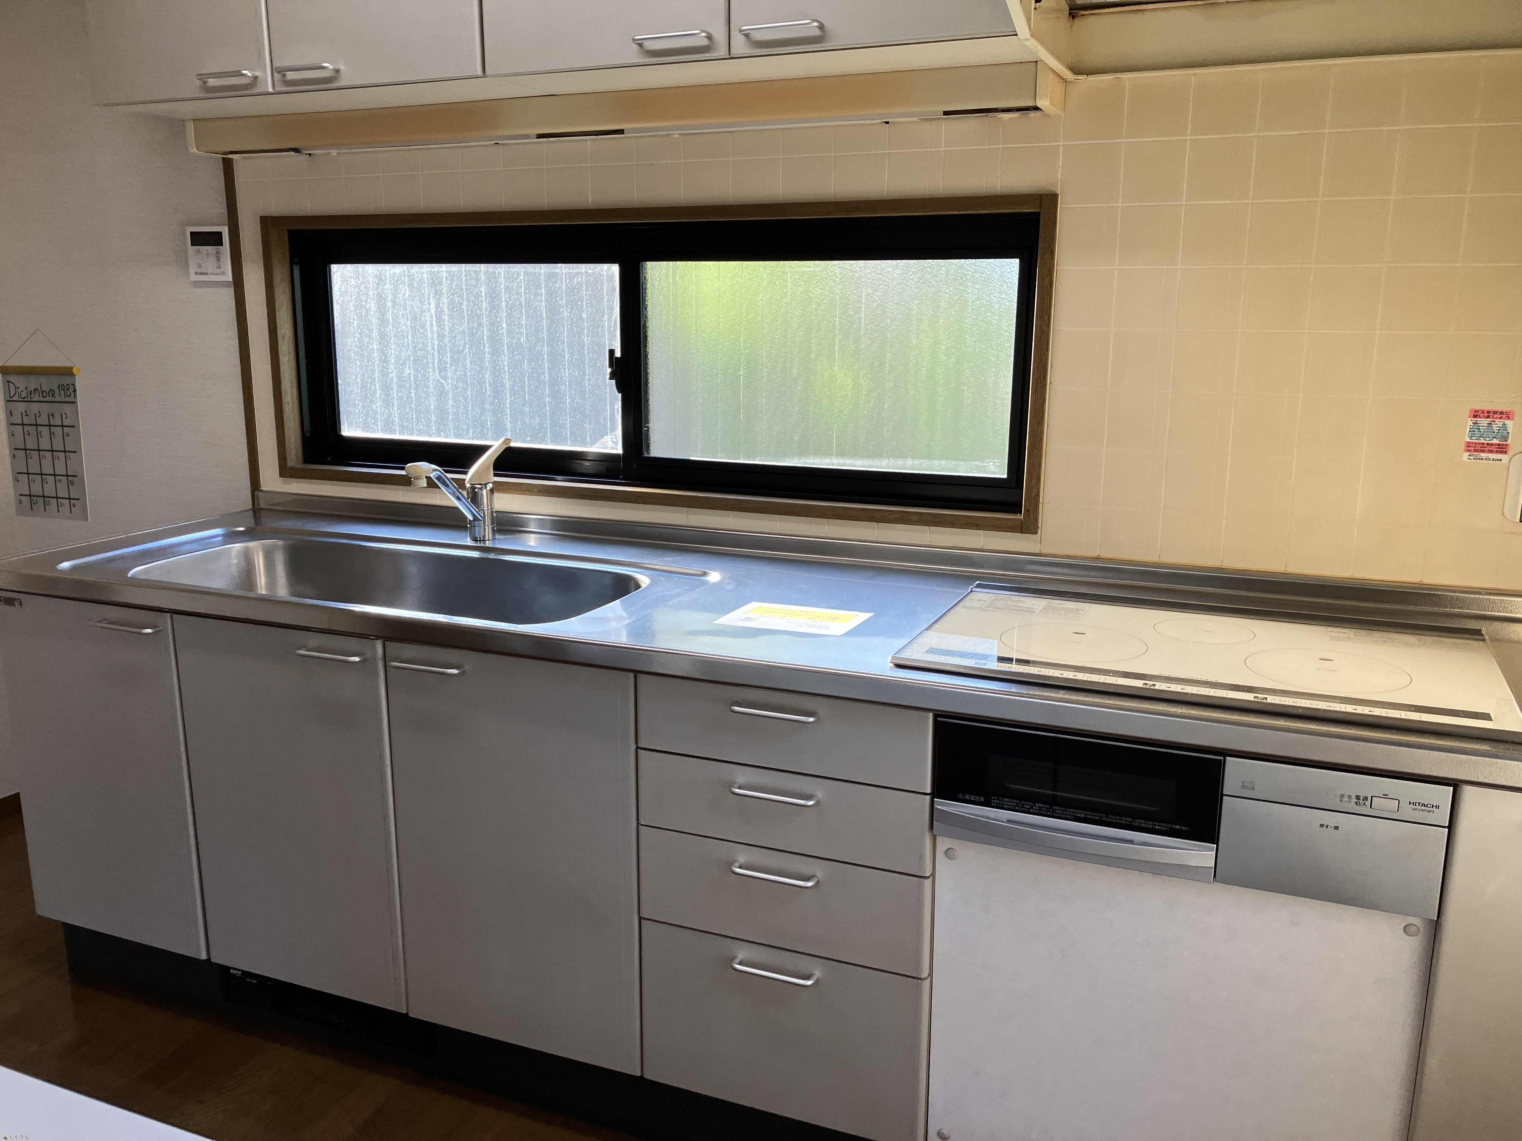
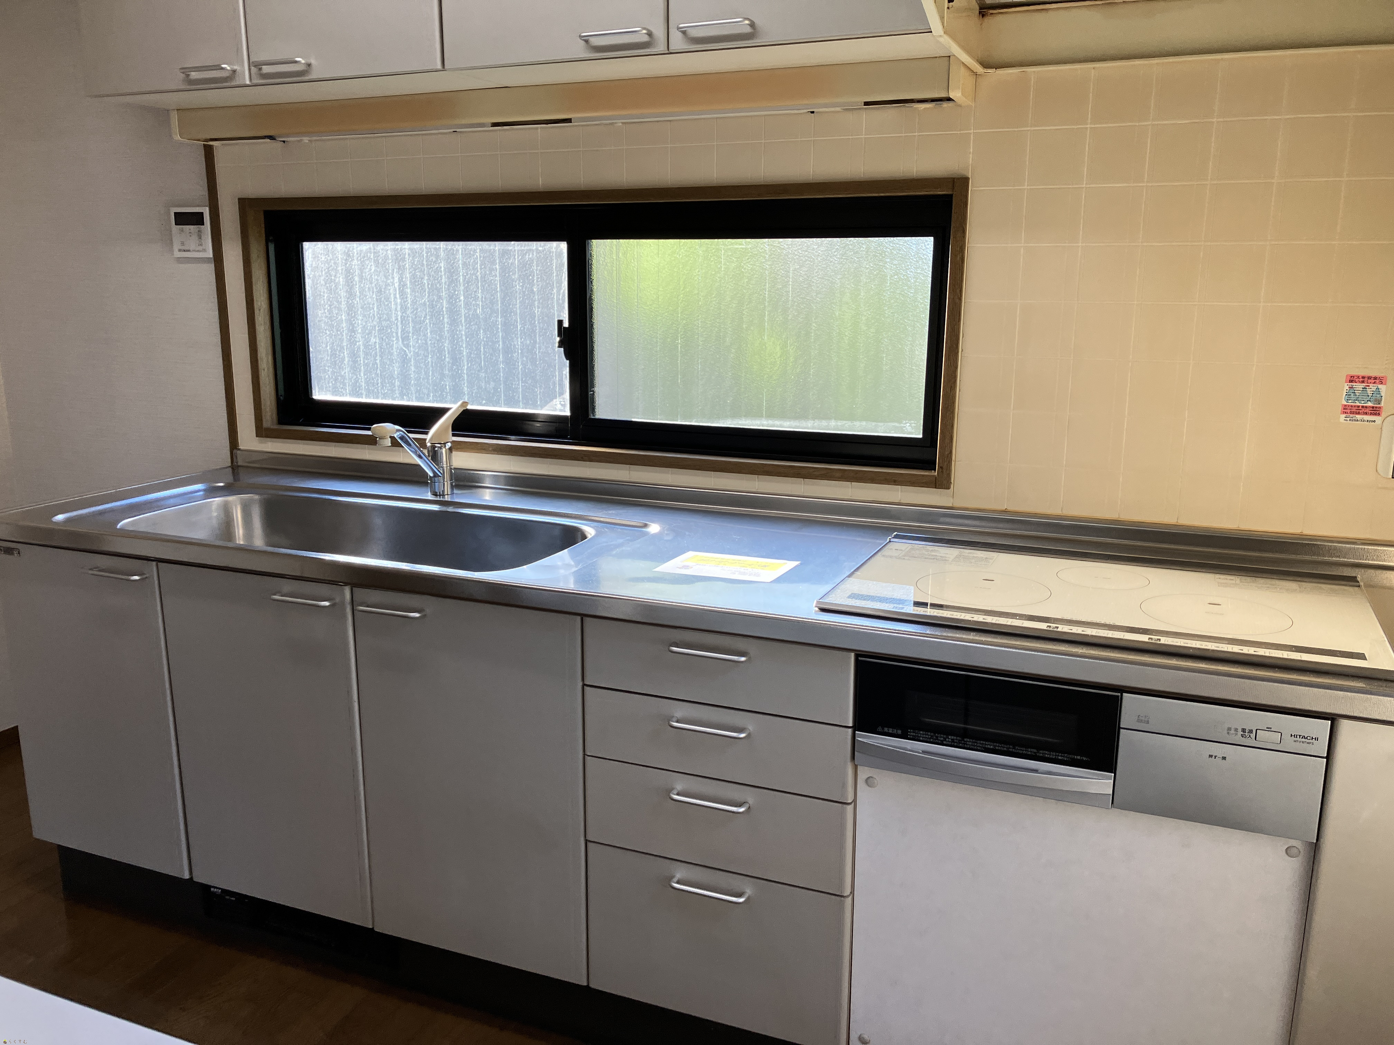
- calendar (44, 424)
